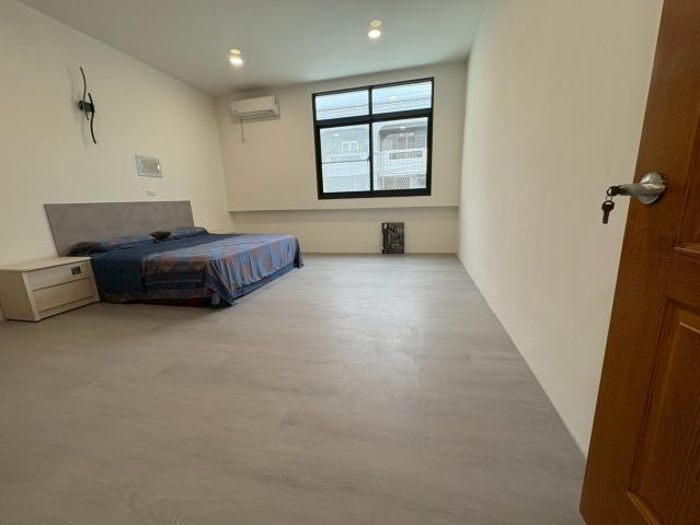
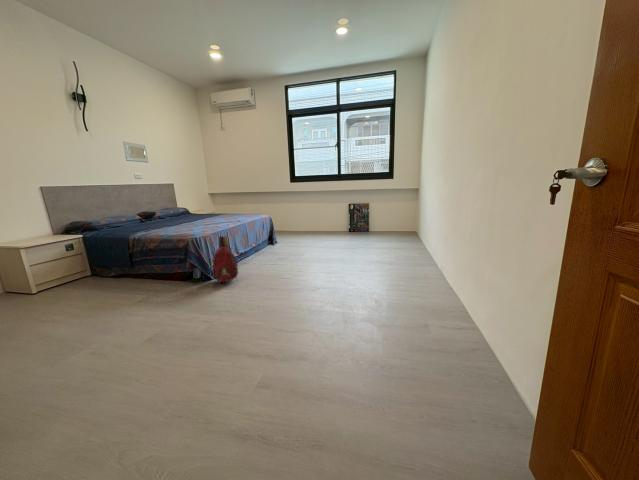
+ baseball cap (224, 258)
